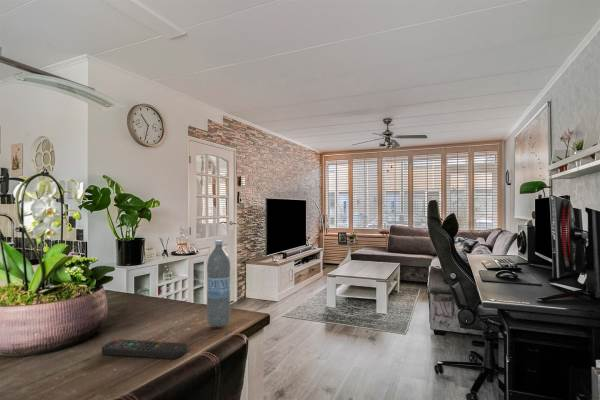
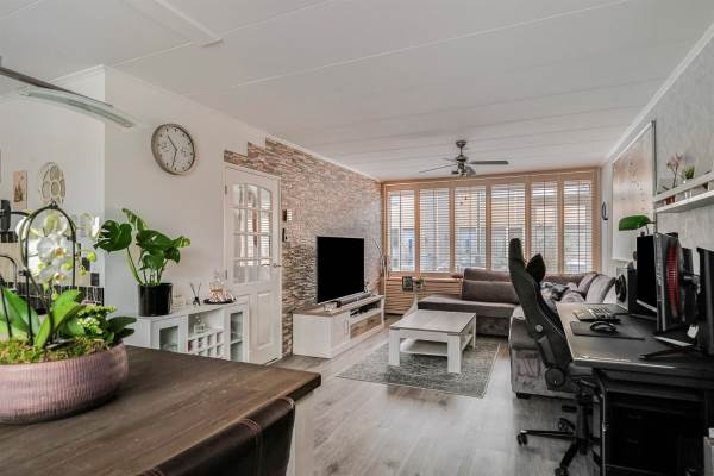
- remote control (144, 348)
- water bottle (218, 283)
